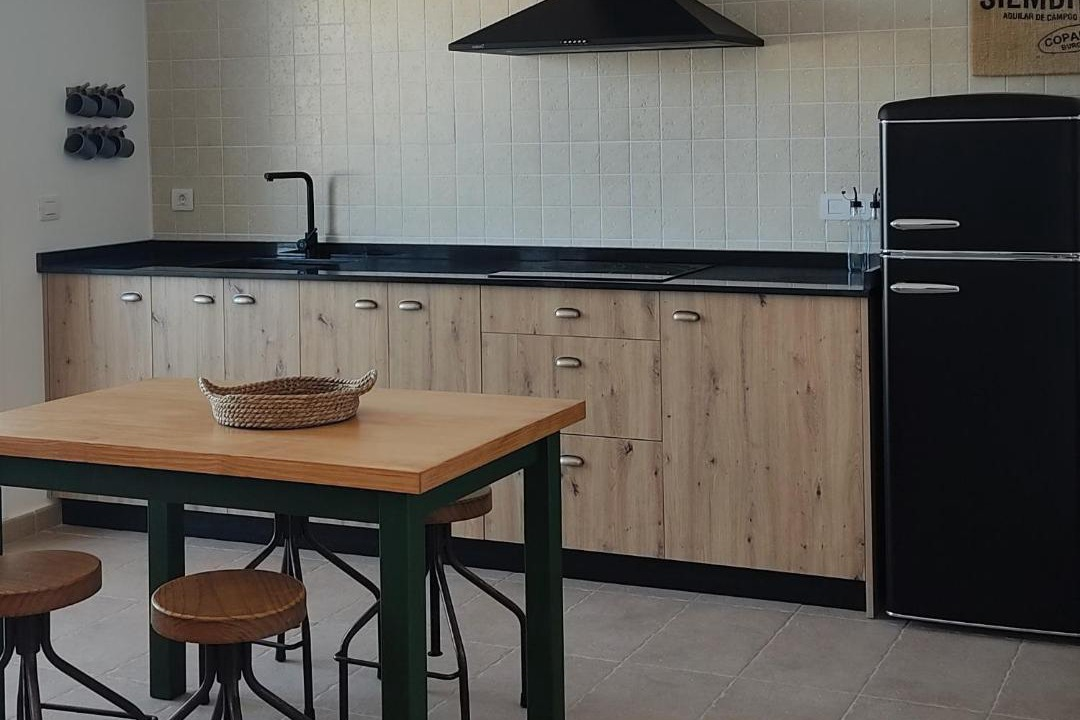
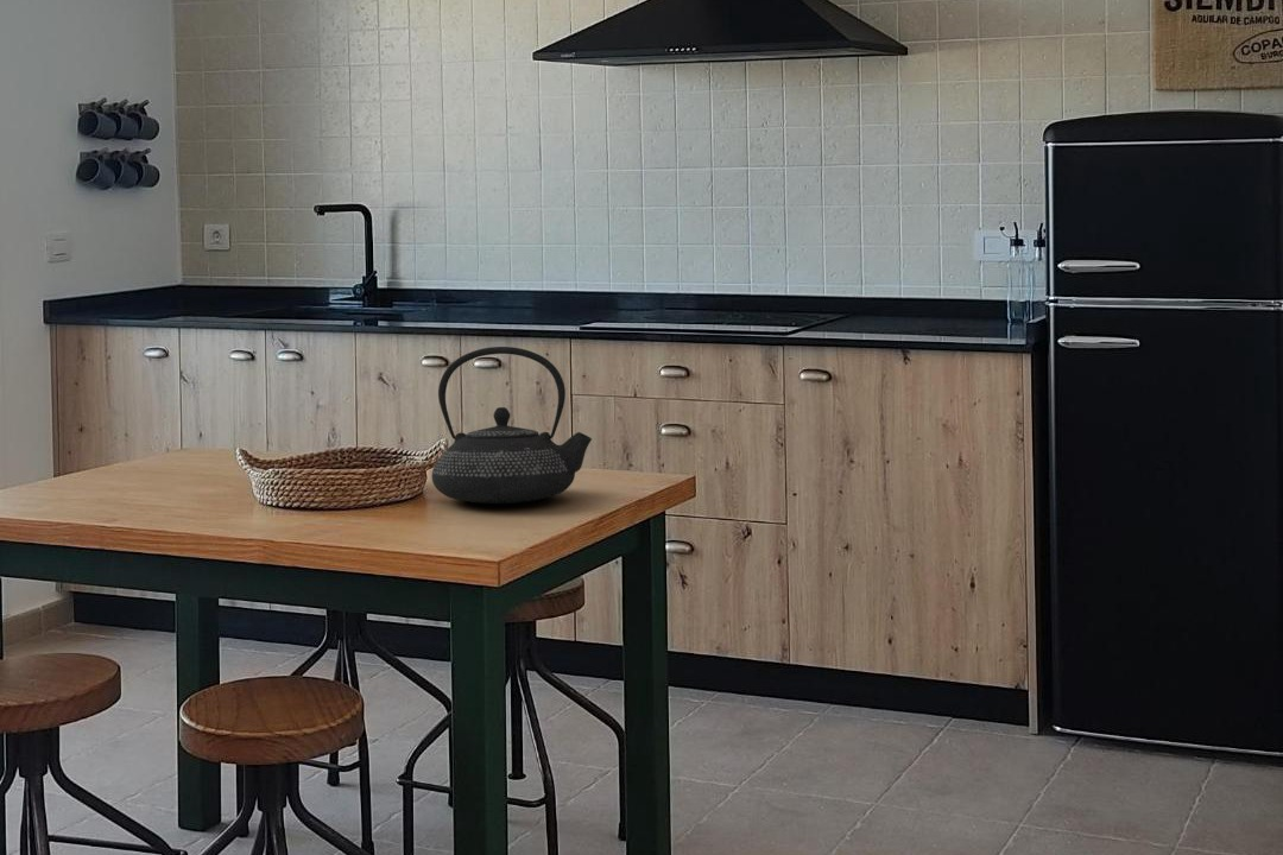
+ teapot (511, 426)
